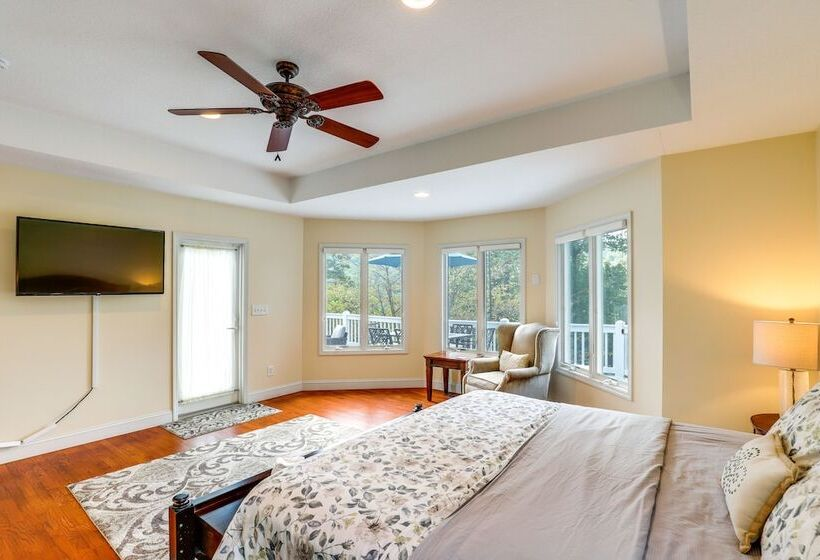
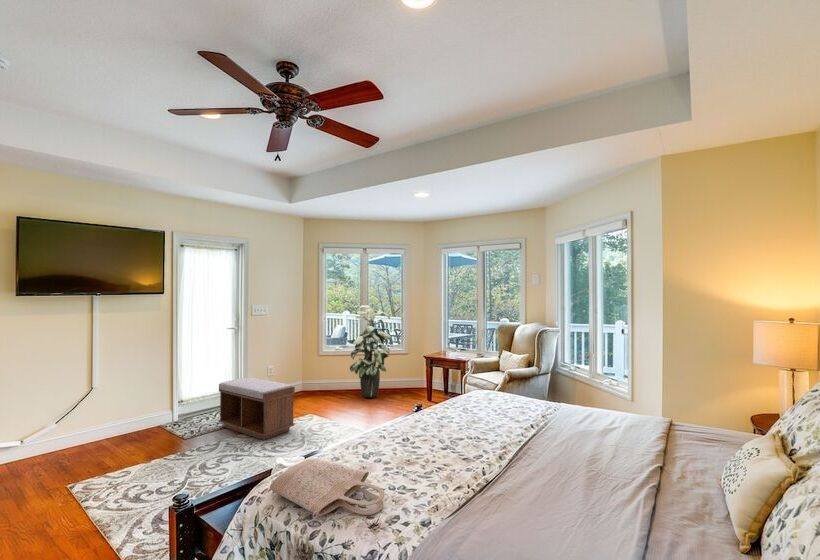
+ shopping bag (331, 485)
+ indoor plant (368, 350)
+ bench (255, 405)
